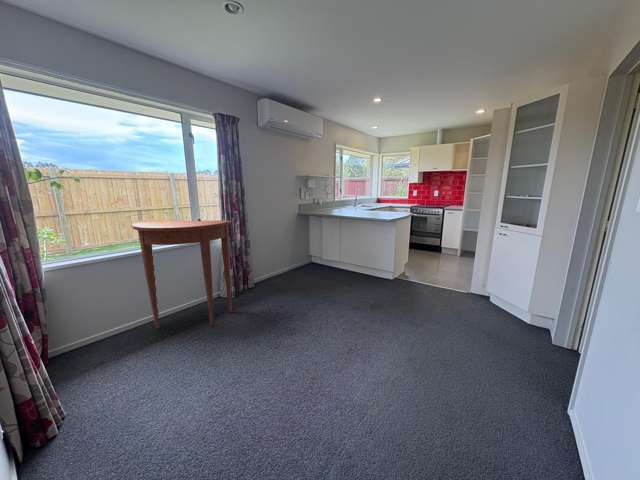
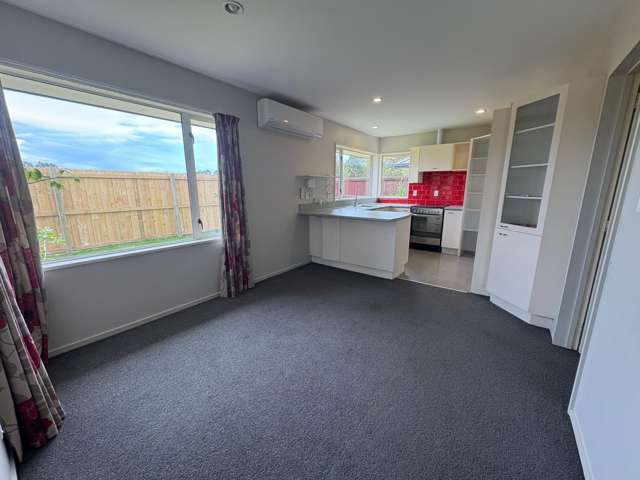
- console table (203, 271)
